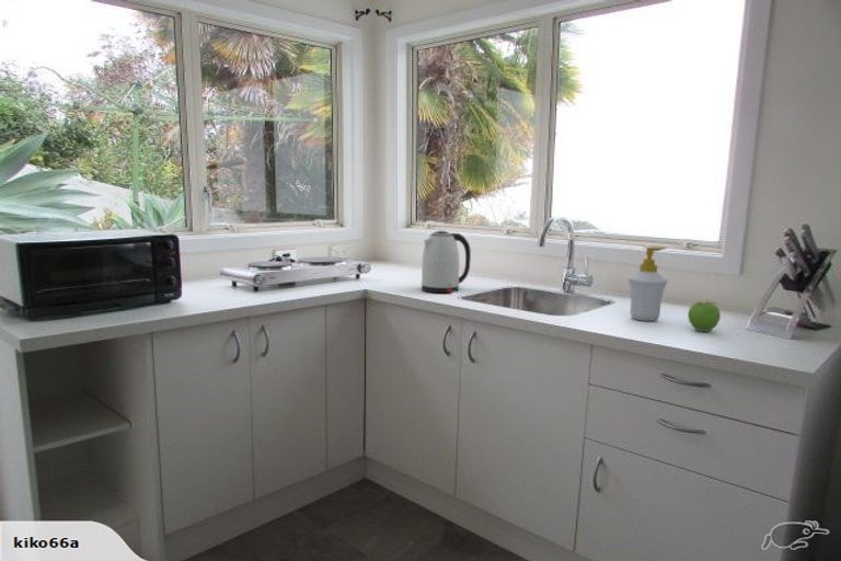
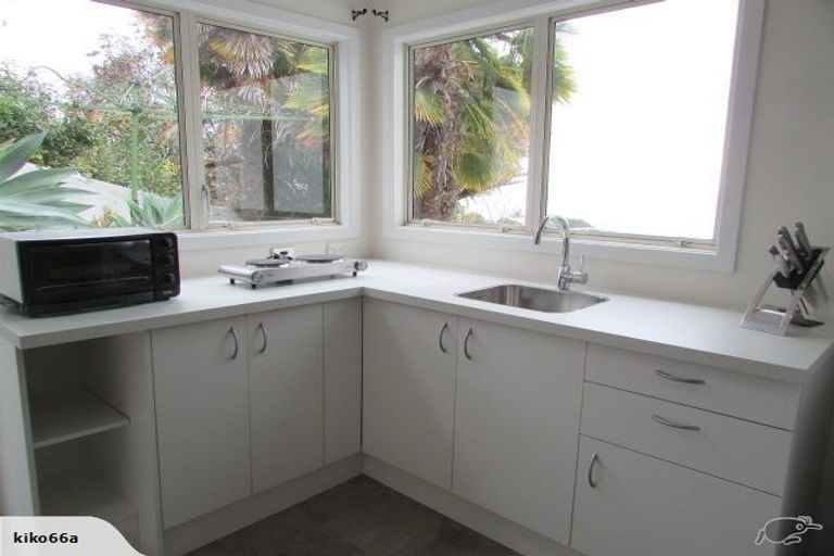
- fruit (703, 314)
- soap bottle (647, 283)
- kettle (447, 260)
